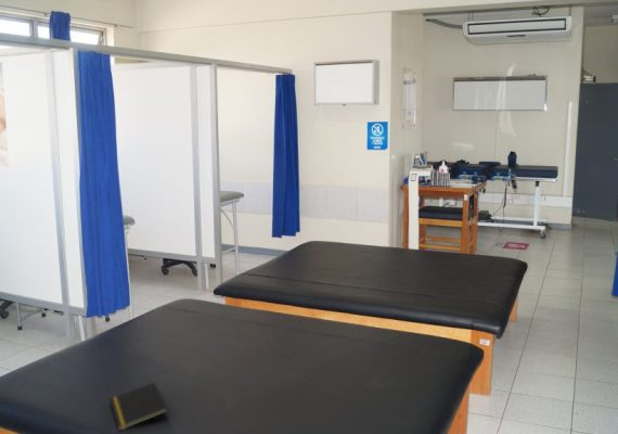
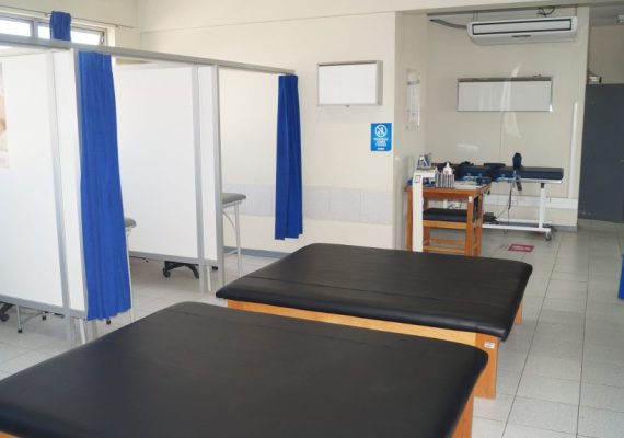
- notepad (138, 405)
